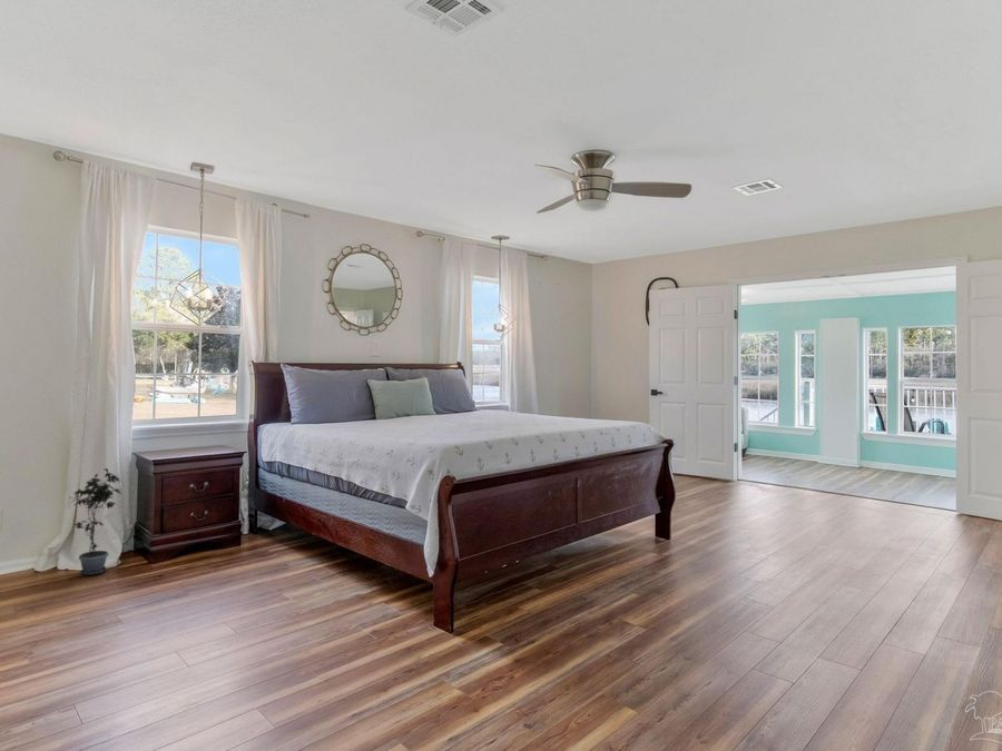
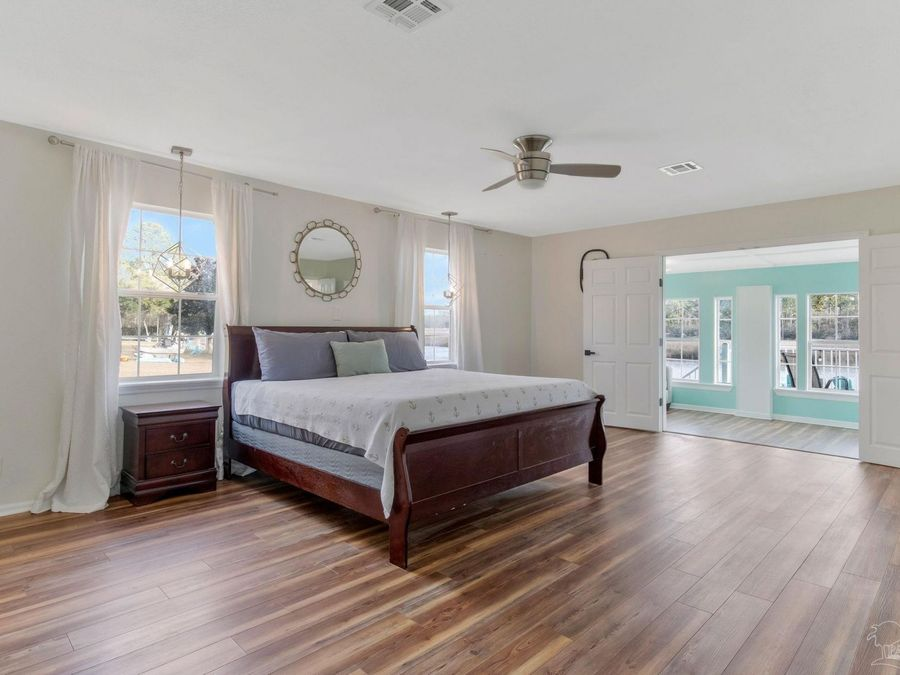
- potted plant (95, 521)
